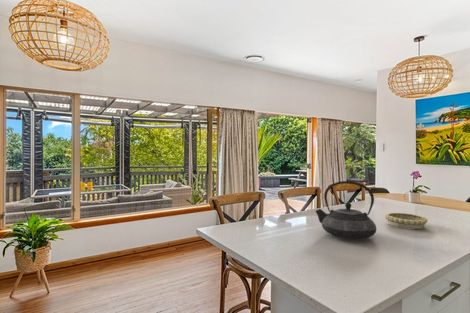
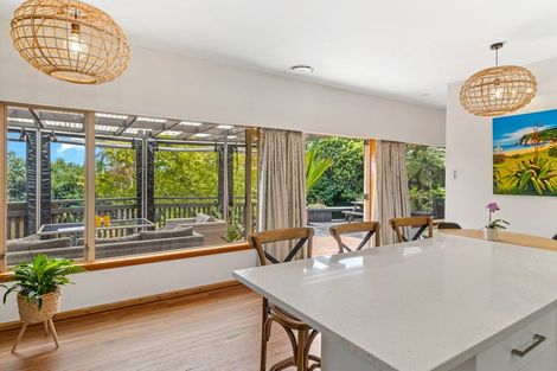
- teapot (344, 209)
- decorative bowl (405, 220)
